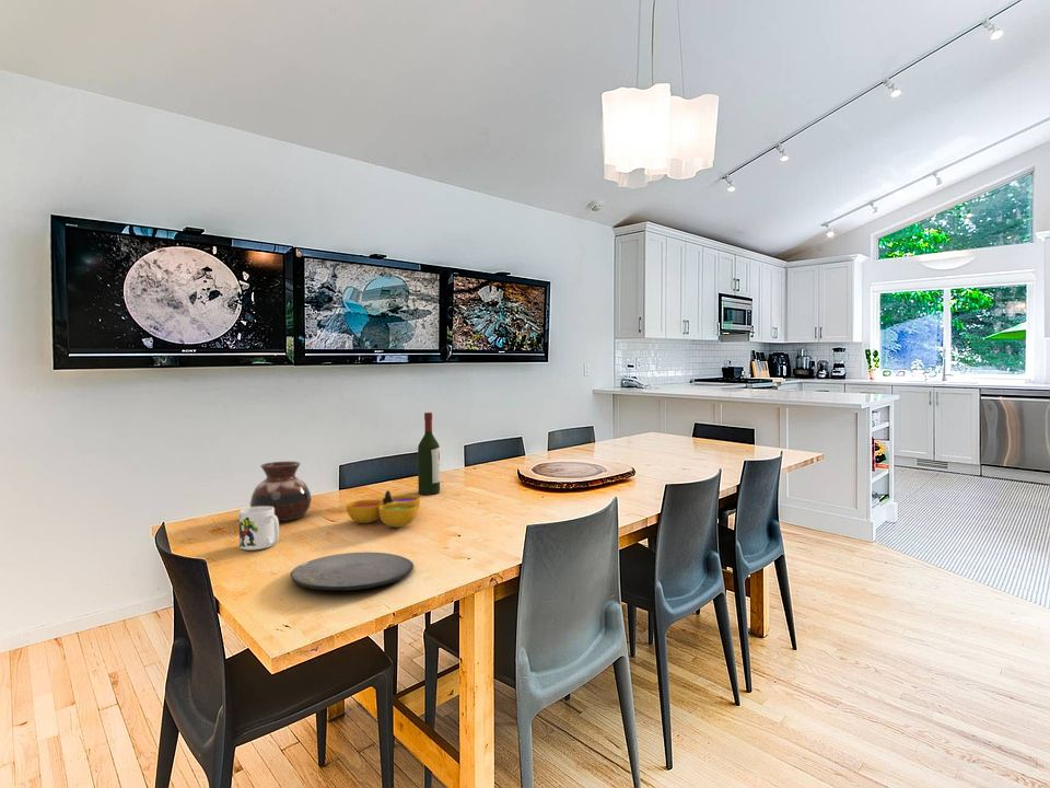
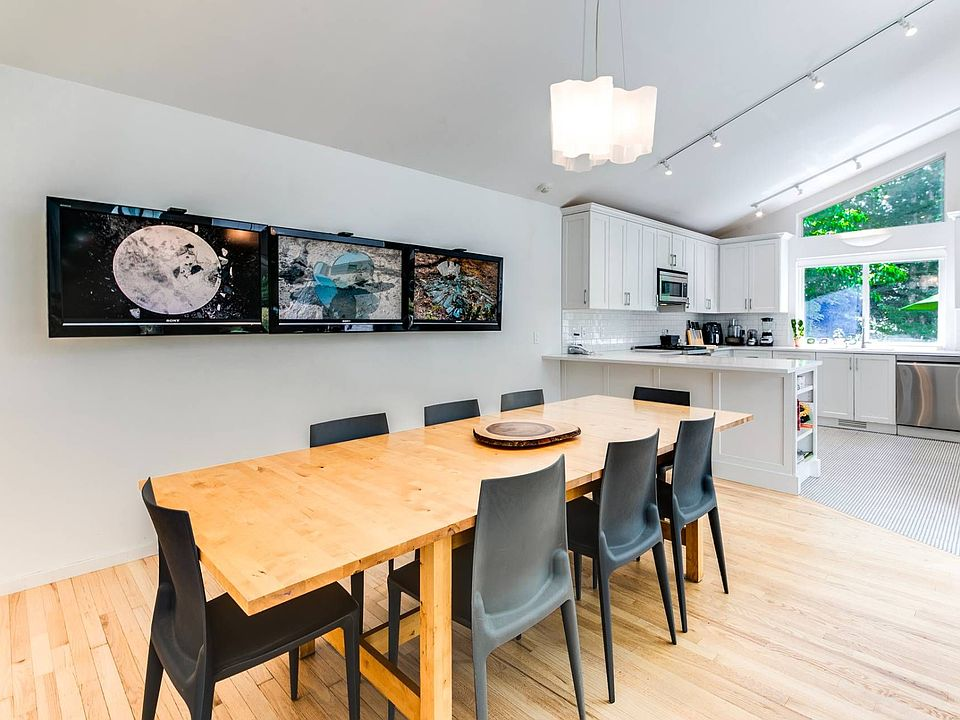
- plate (353, 569)
- vase (281, 490)
- wine bottle (429, 452)
- decorative bowl (383, 505)
- mug (261, 528)
